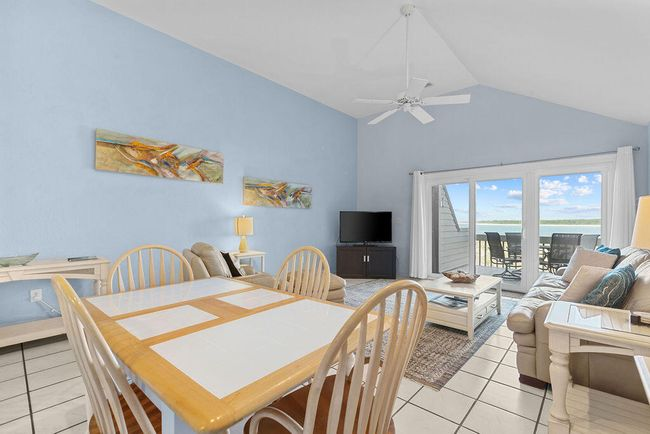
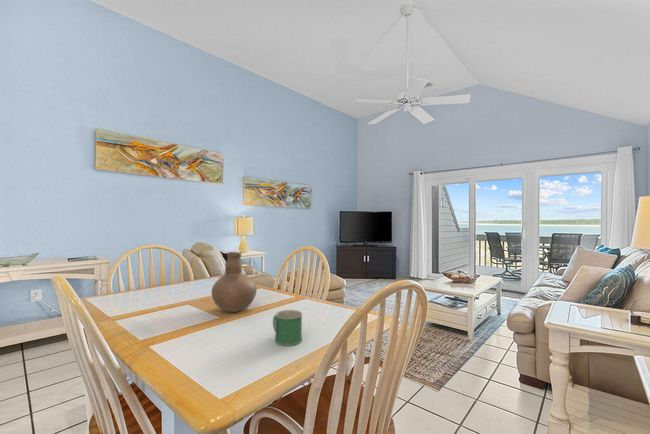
+ vase (234, 280)
+ mug (285, 325)
